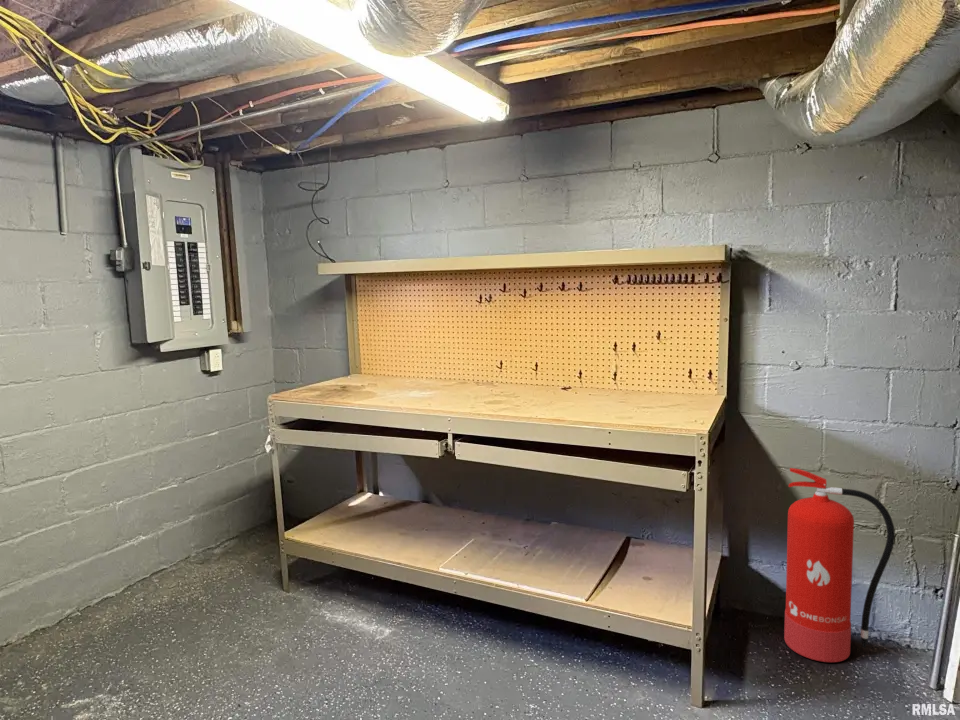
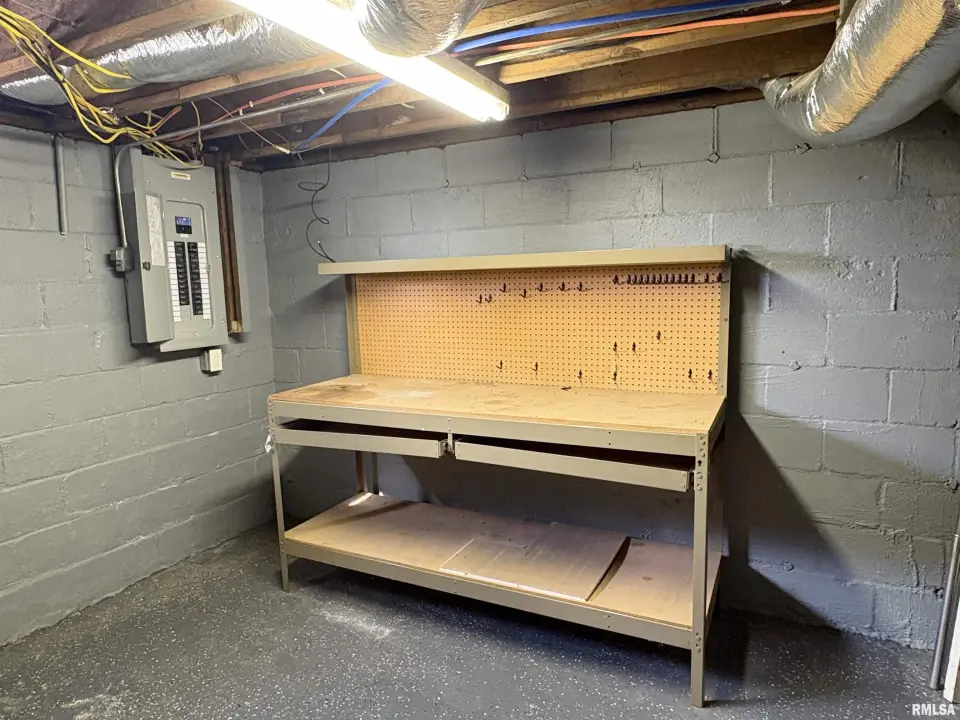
- fire extinguisher (838, 562)
